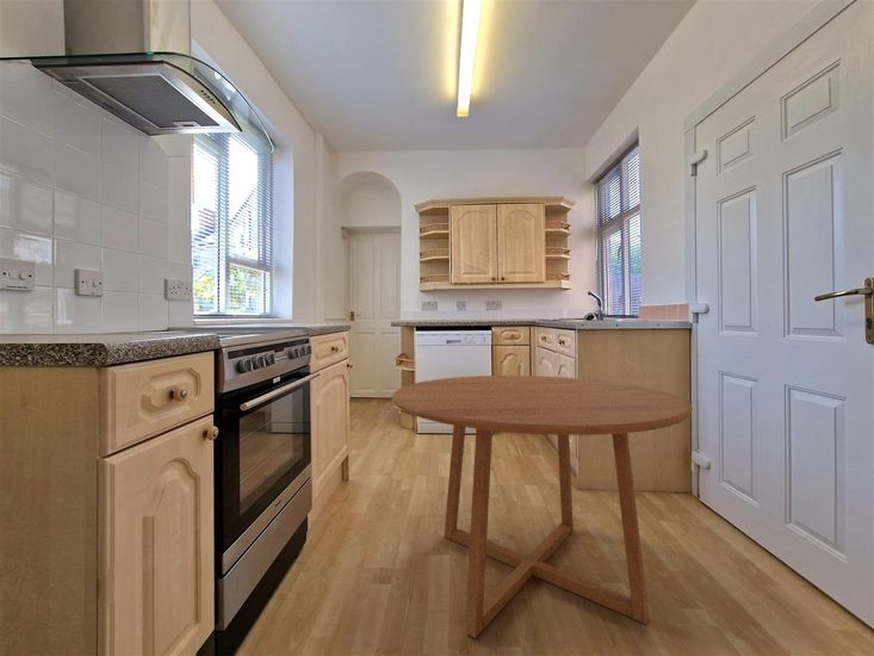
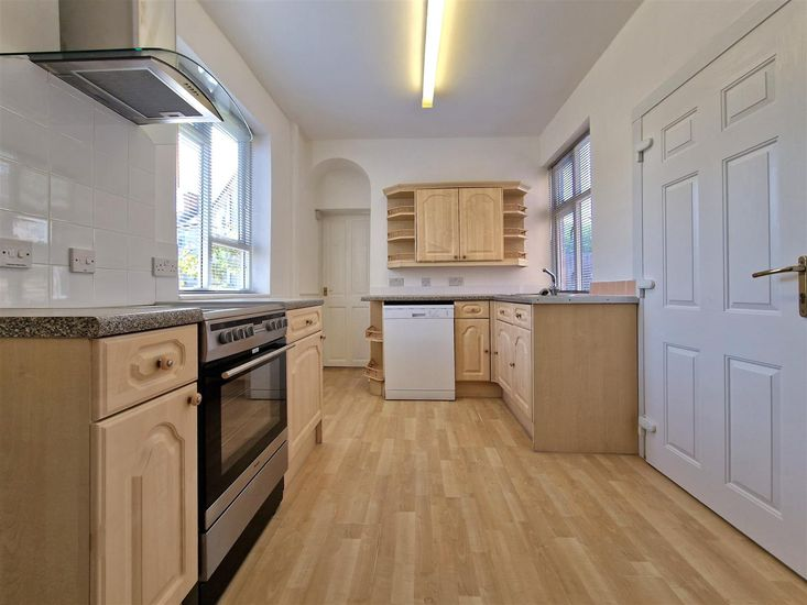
- dining table (559, 481)
